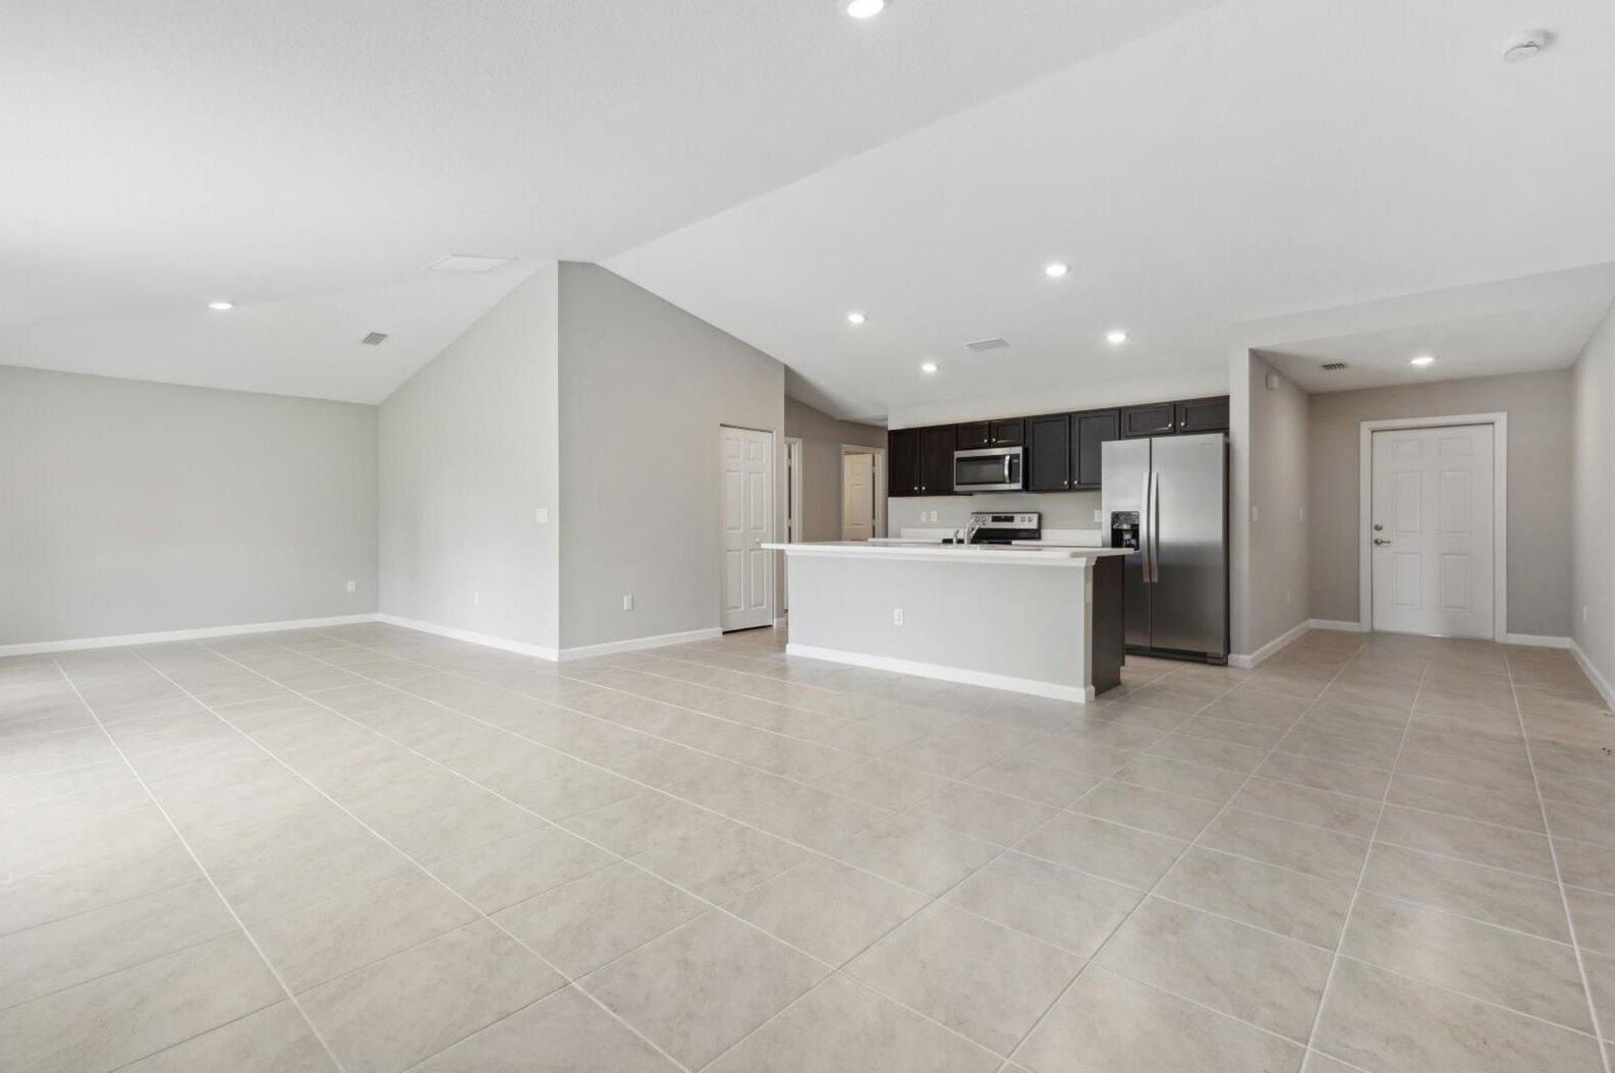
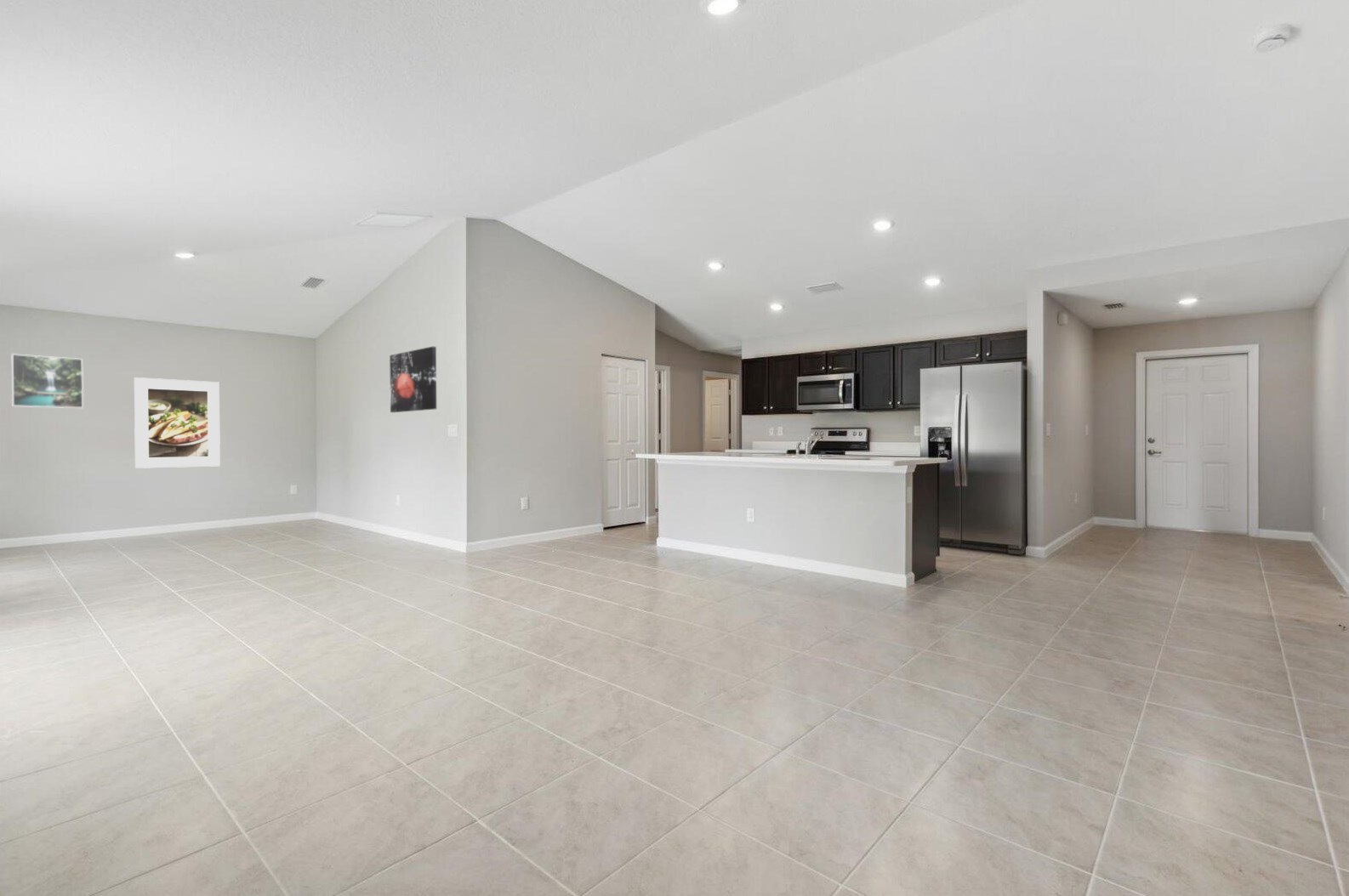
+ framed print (48, 382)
+ wall art (412, 381)
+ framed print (179, 423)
